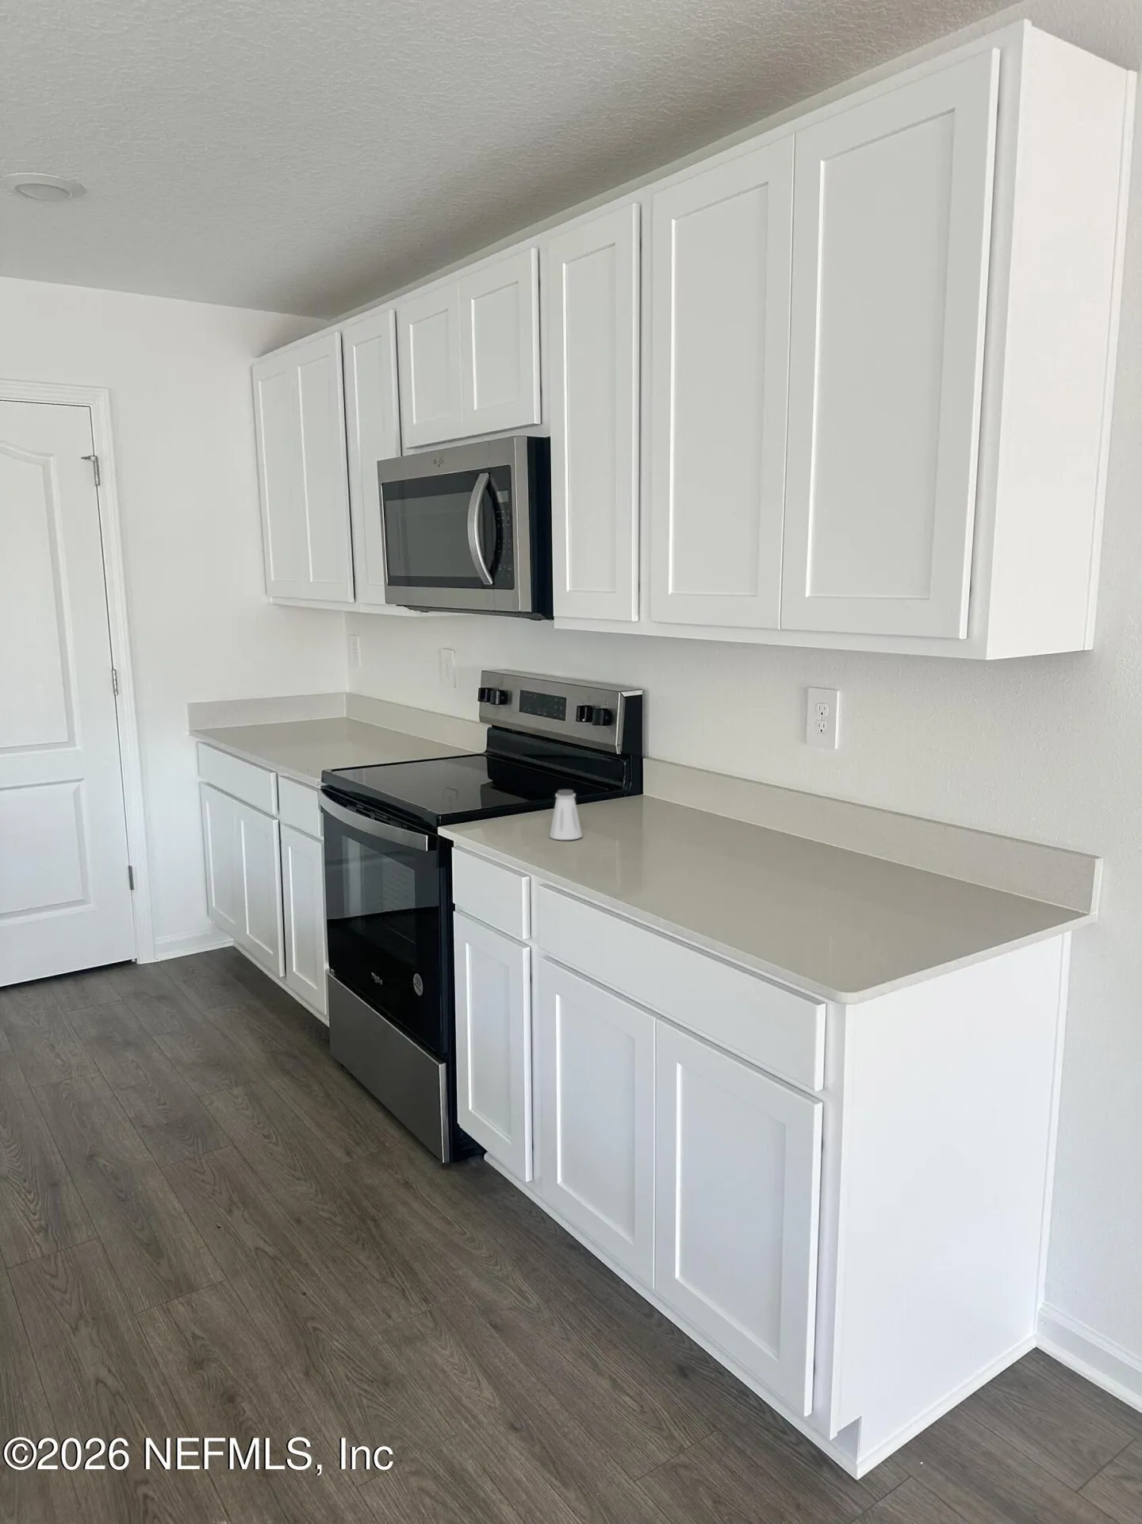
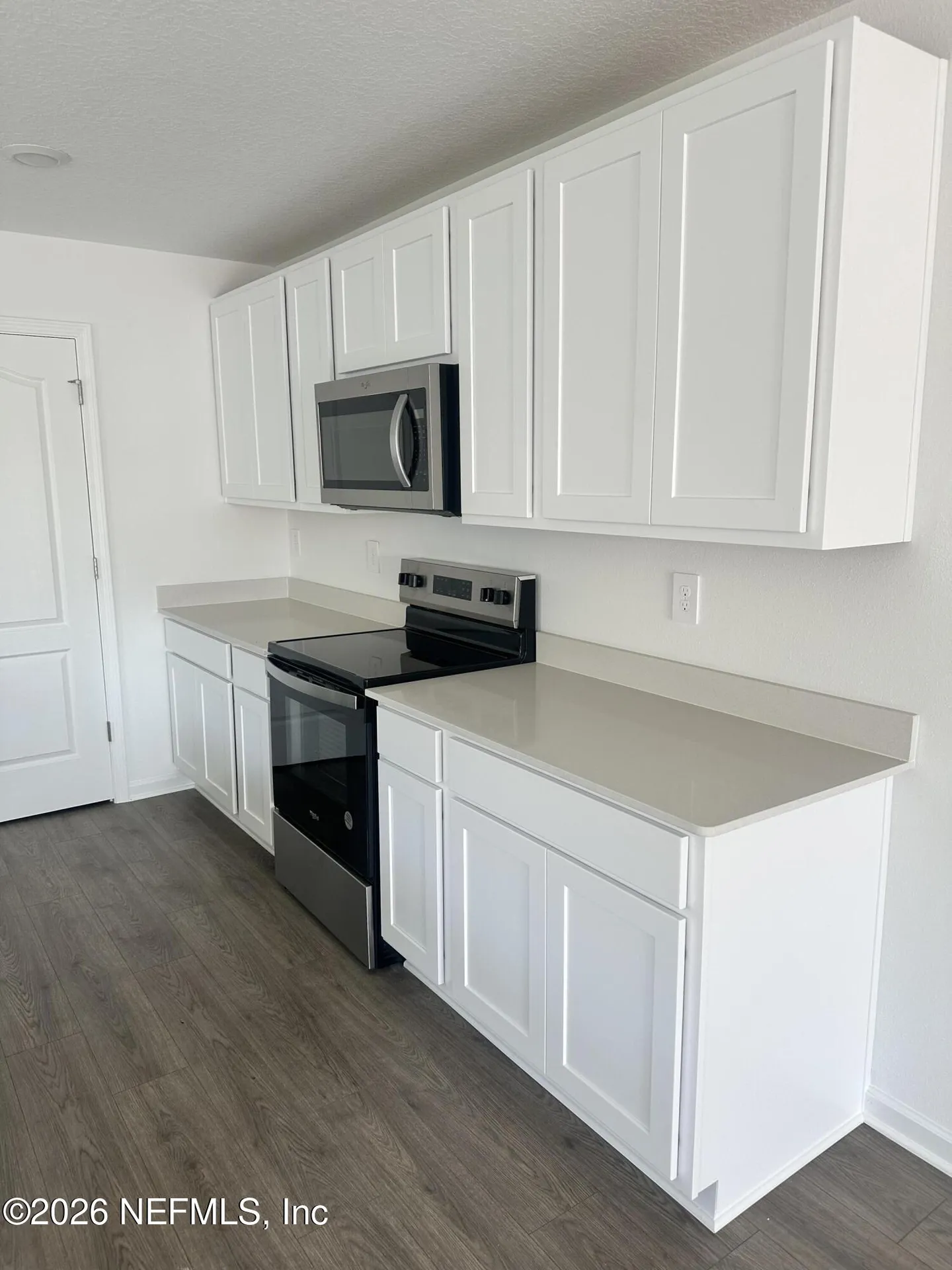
- saltshaker (565, 812)
